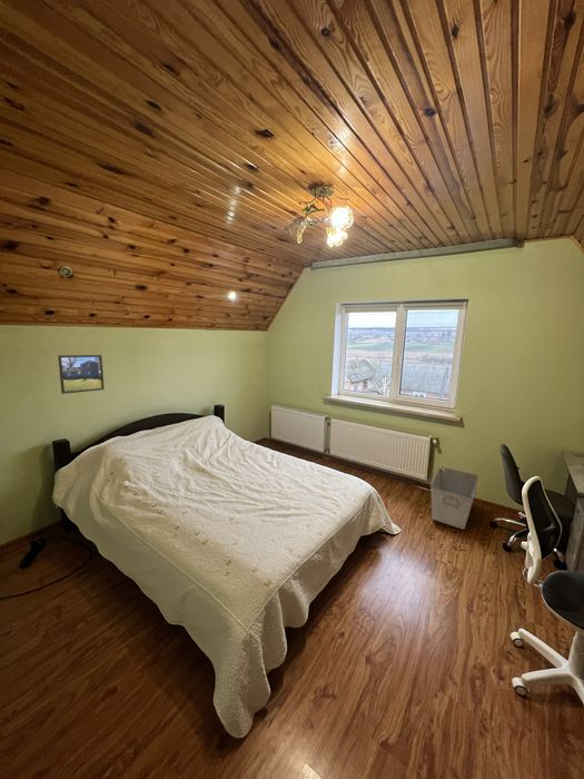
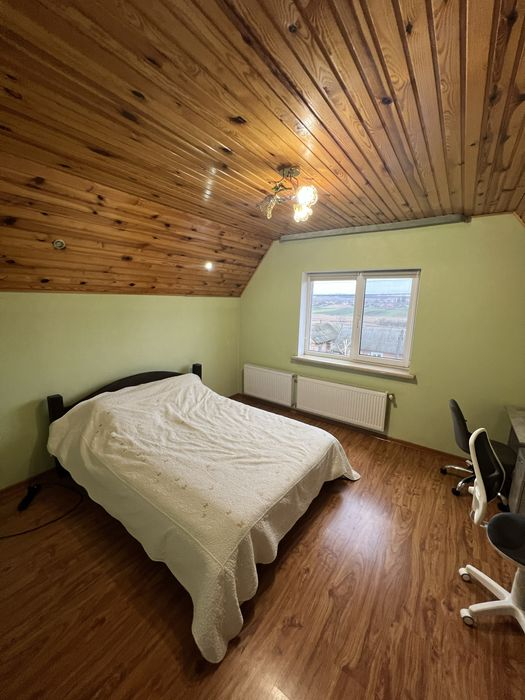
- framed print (82, 373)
- storage bin (453, 495)
